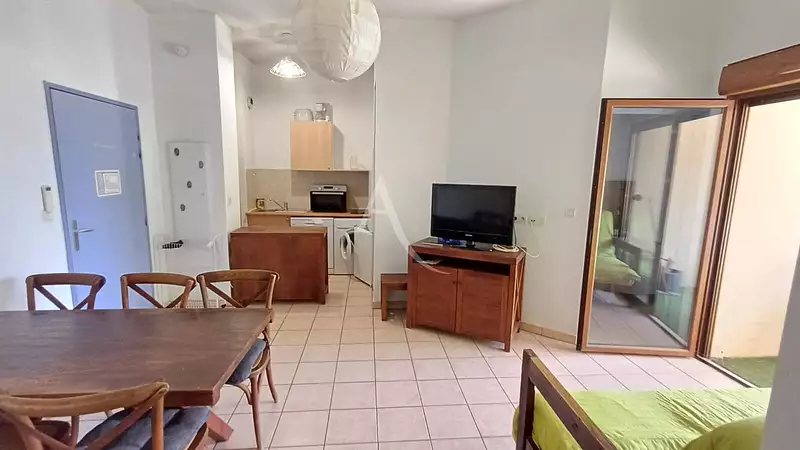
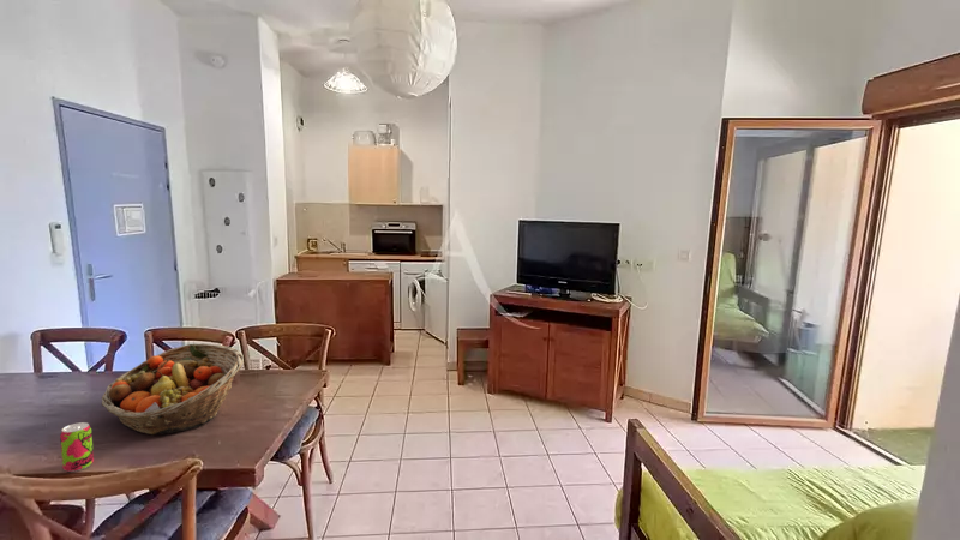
+ fruit basket (176, 385)
+ beverage can (77, 446)
